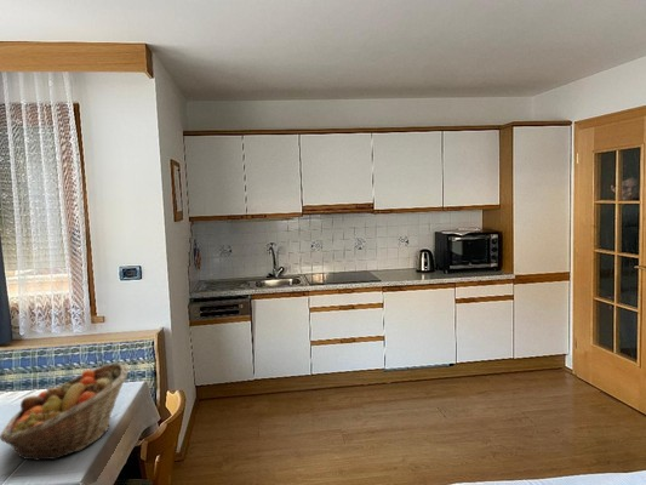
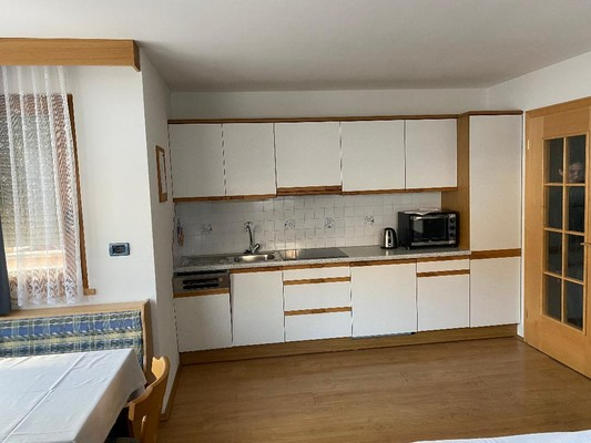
- fruit basket (69, 406)
